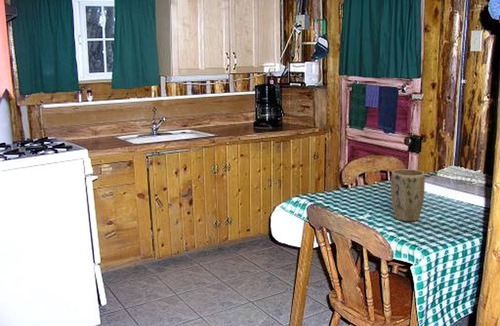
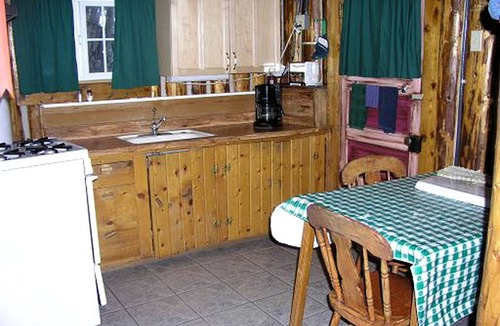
- plant pot (407, 195)
